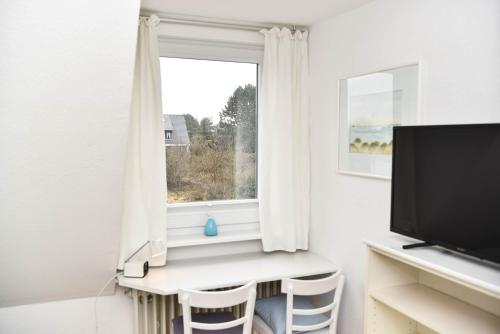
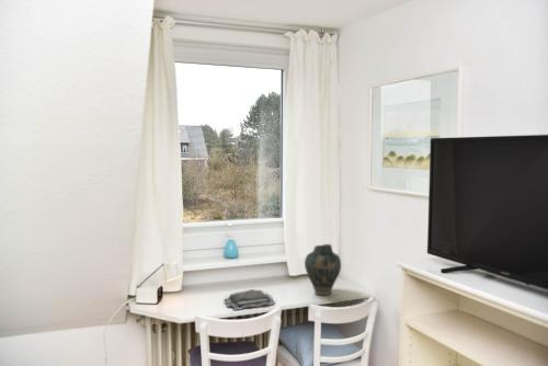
+ vase (322, 268)
+ book (249, 295)
